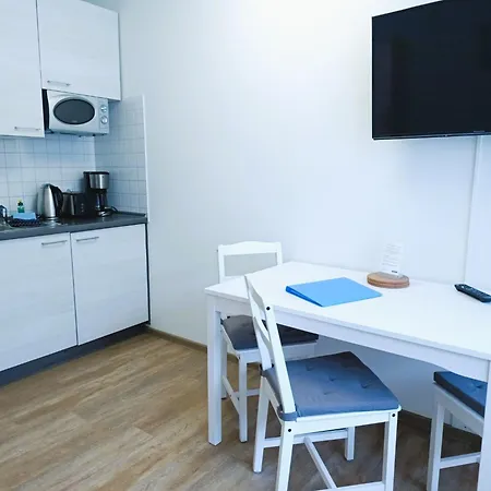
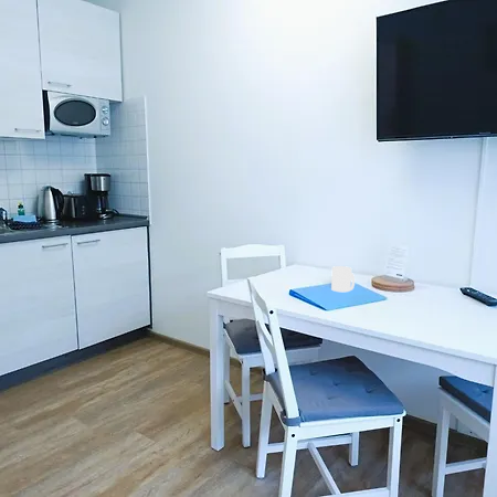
+ mug (343, 279)
